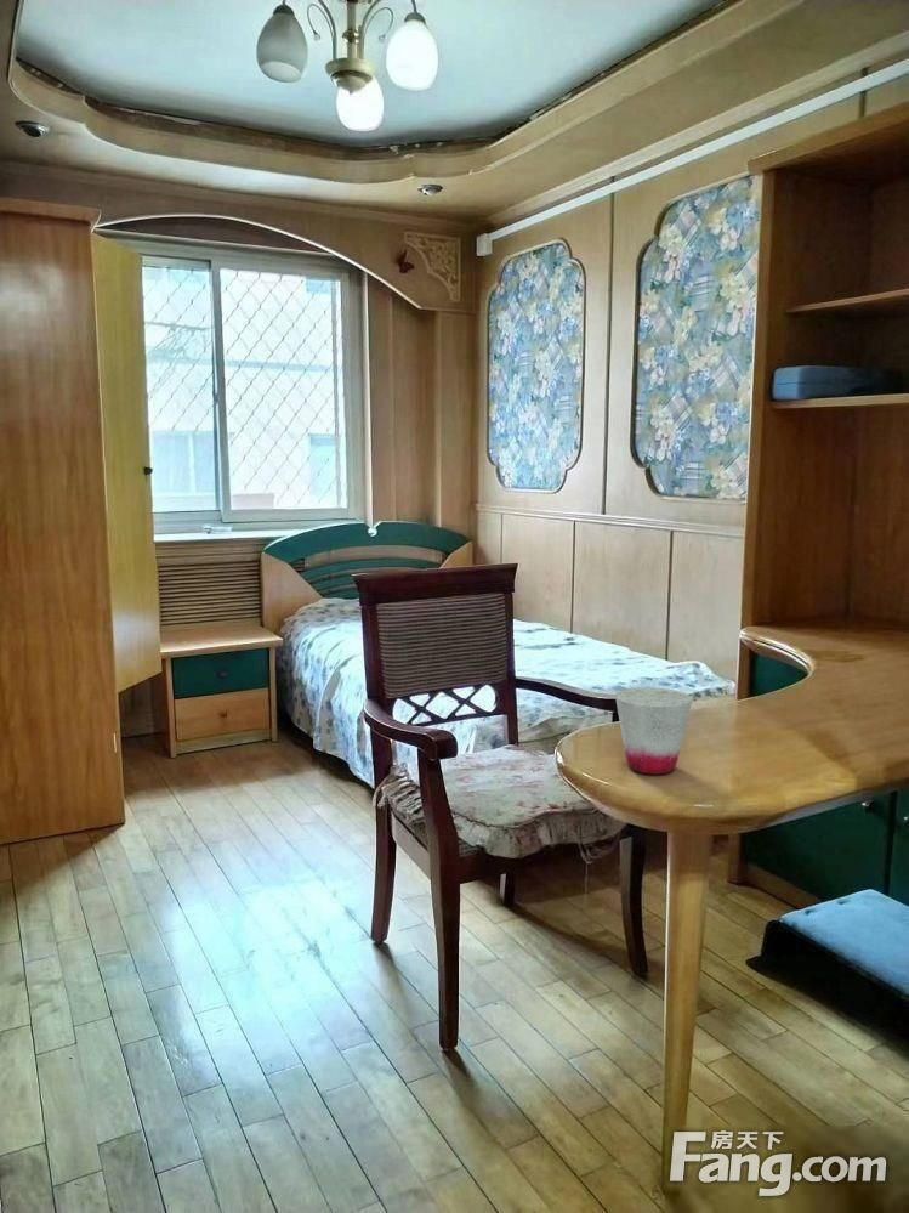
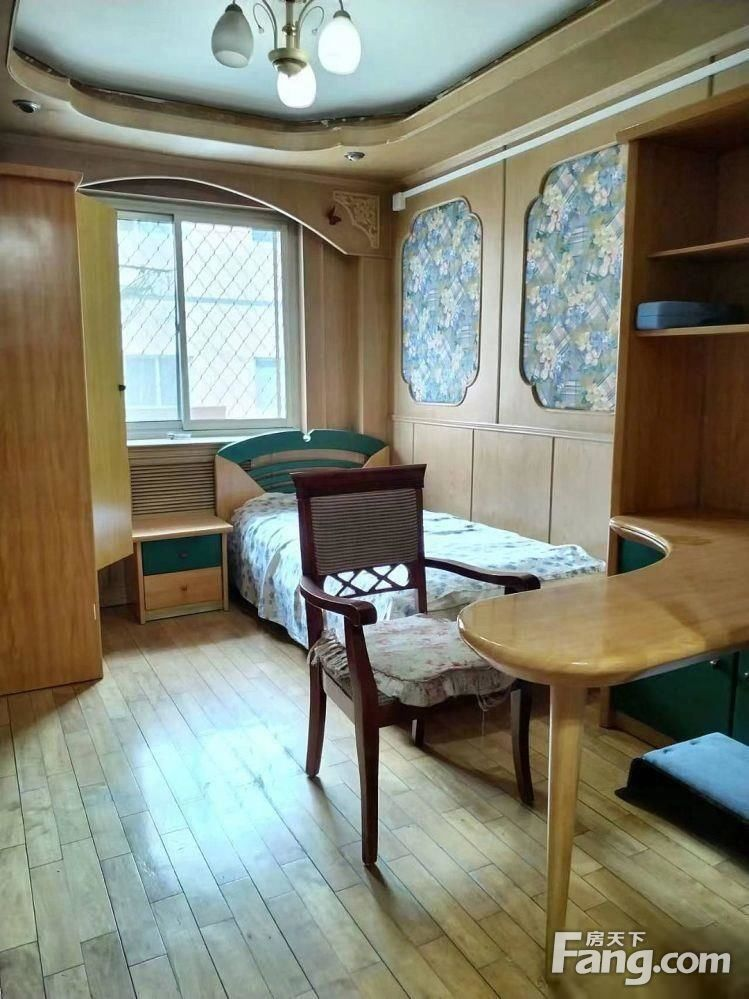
- cup (652, 731)
